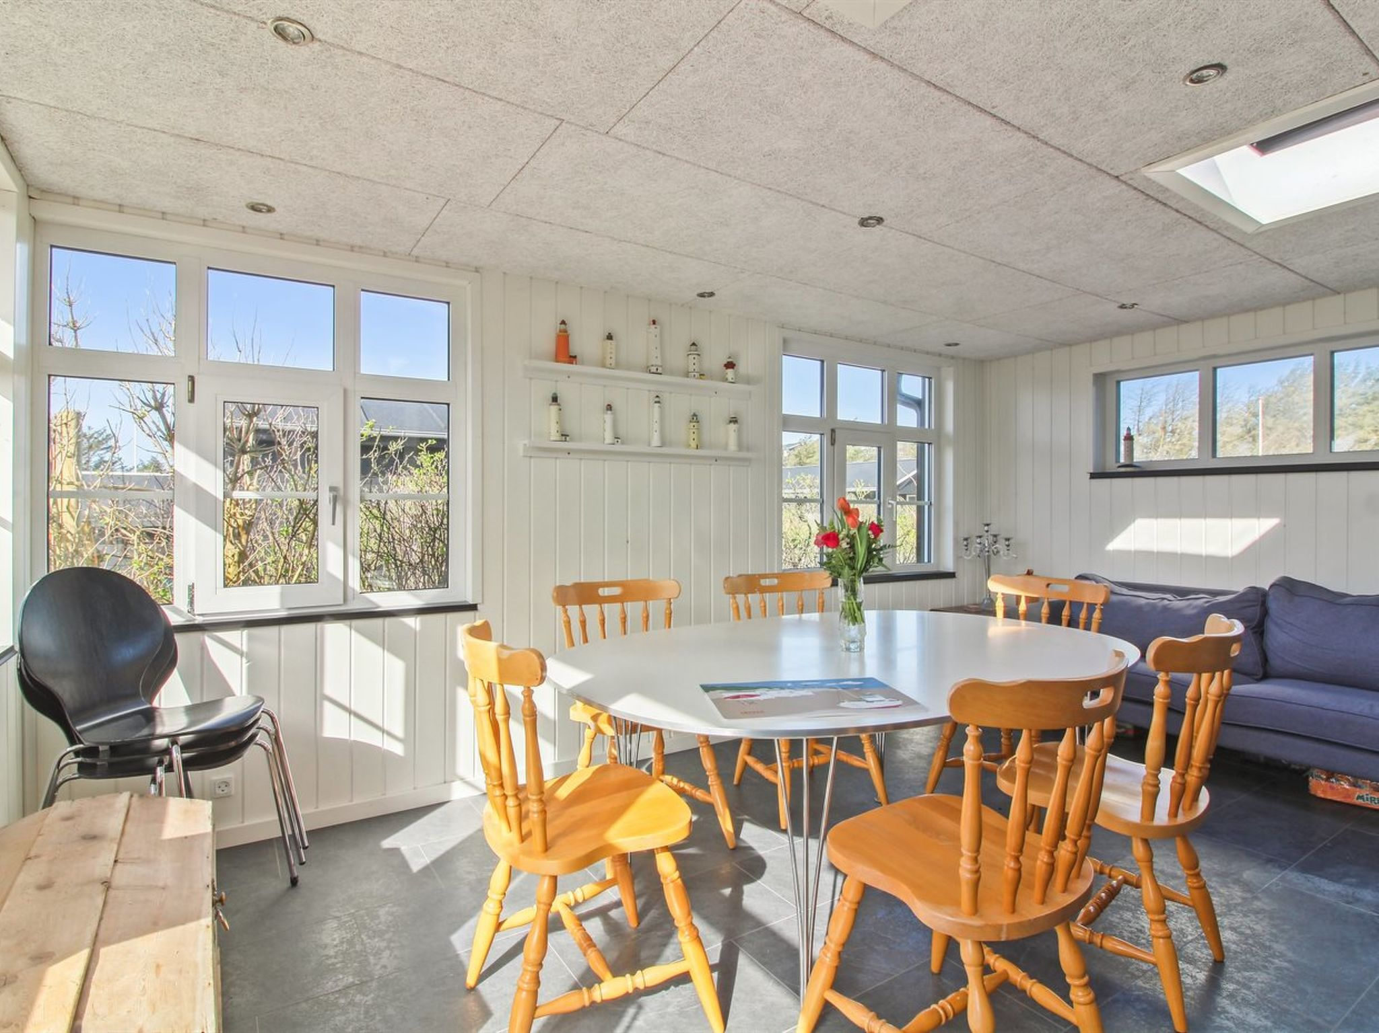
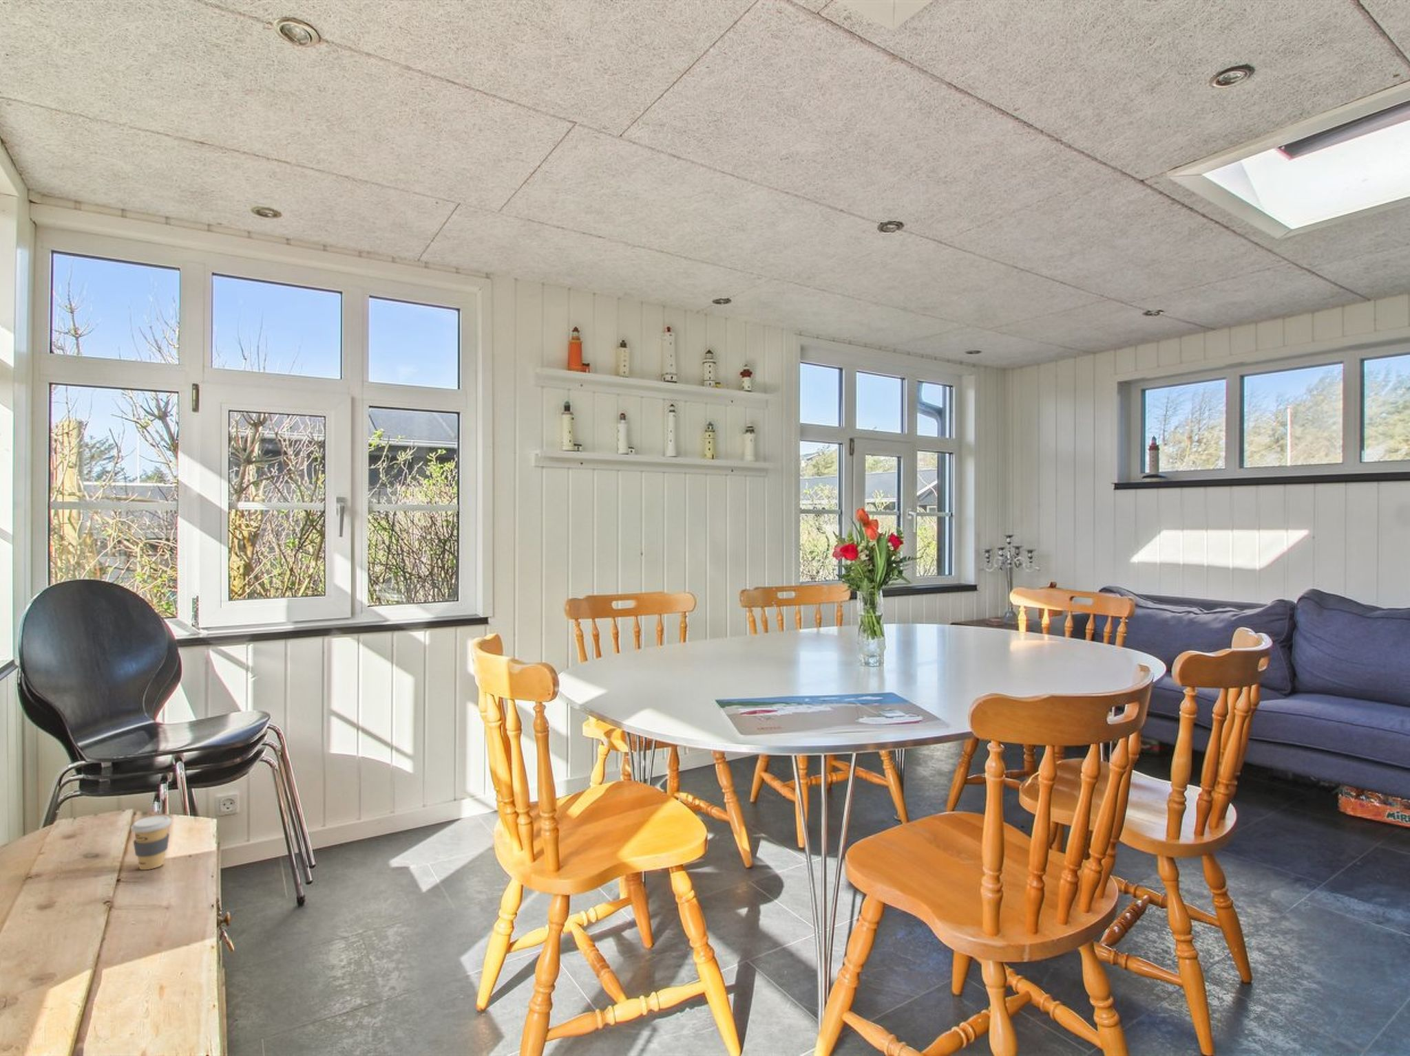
+ coffee cup (151, 843)
